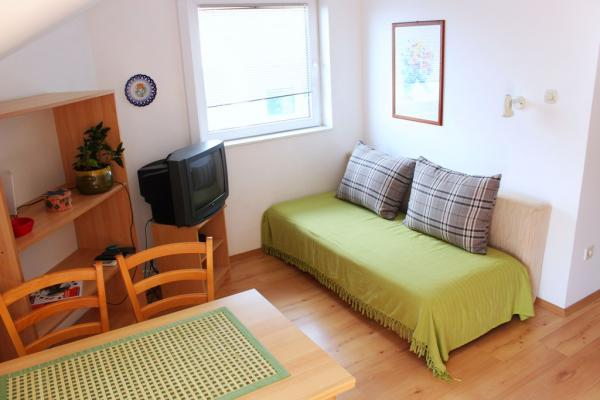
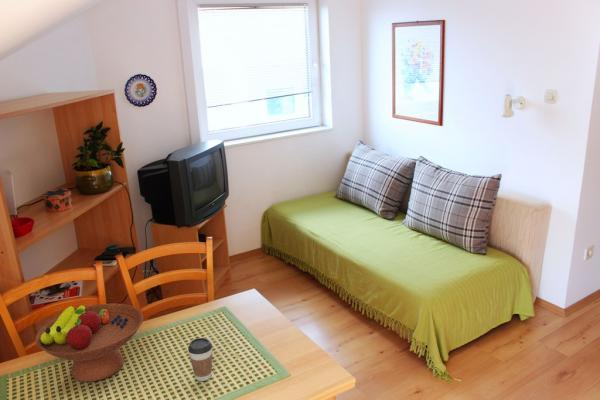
+ fruit bowl (93, 339)
+ coffee cup (201, 360)
